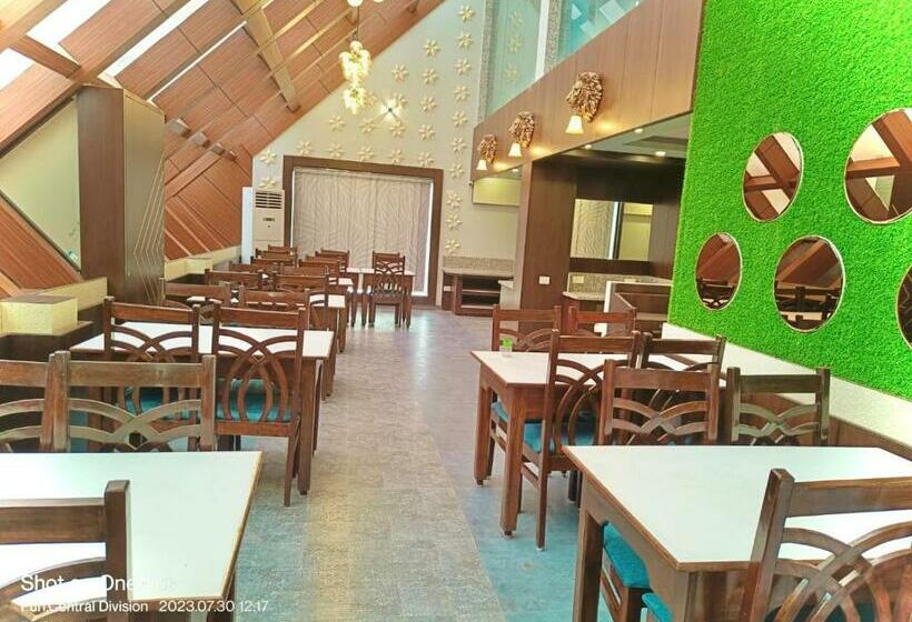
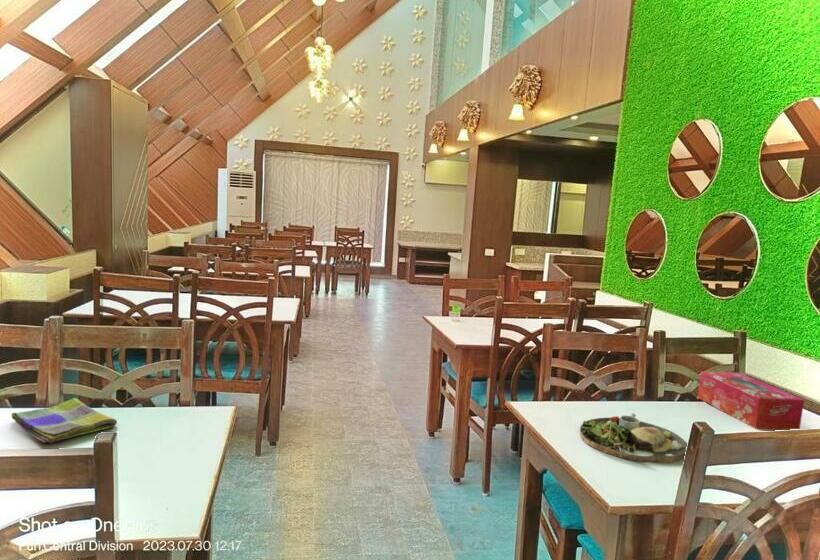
+ dish towel (64, 419)
+ dinner plate (632, 430)
+ tissue box (746, 398)
